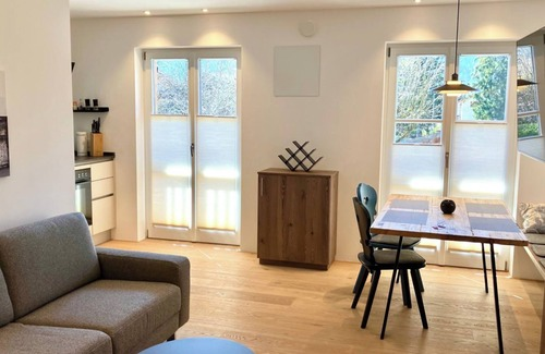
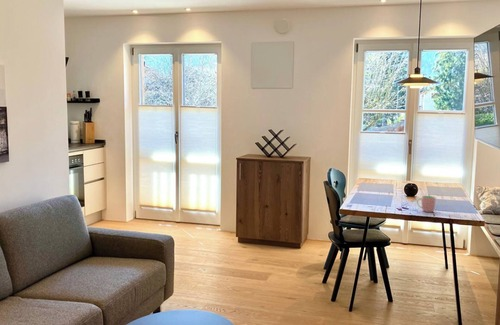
+ cup (425, 203)
